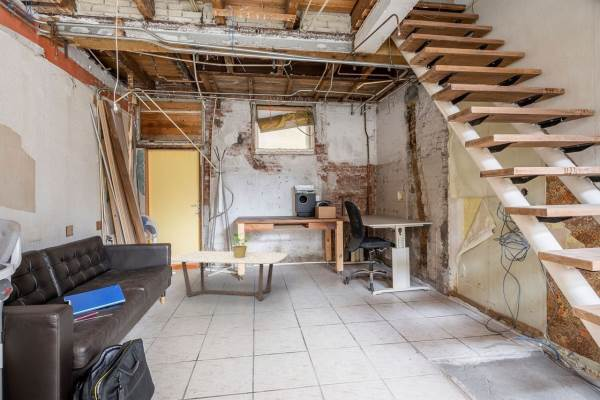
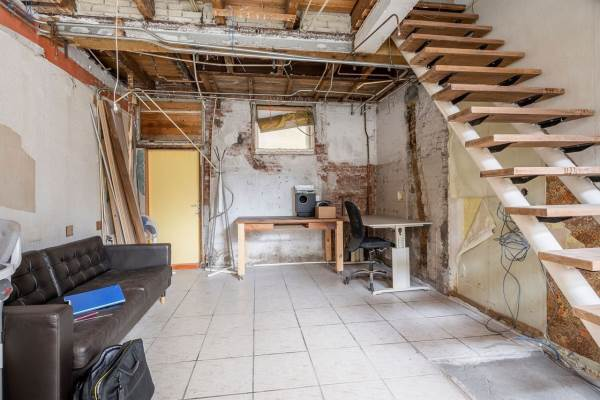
- potted plant (238, 243)
- coffee table (229, 262)
